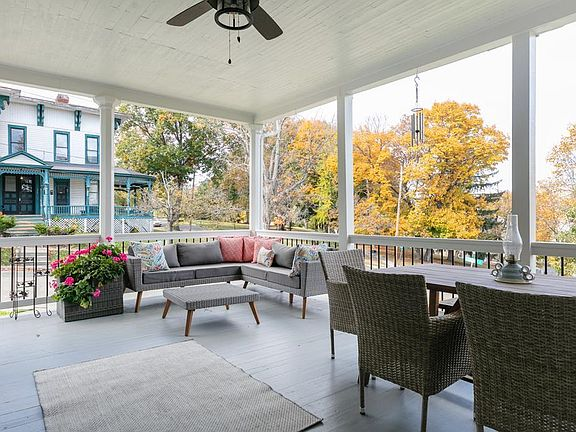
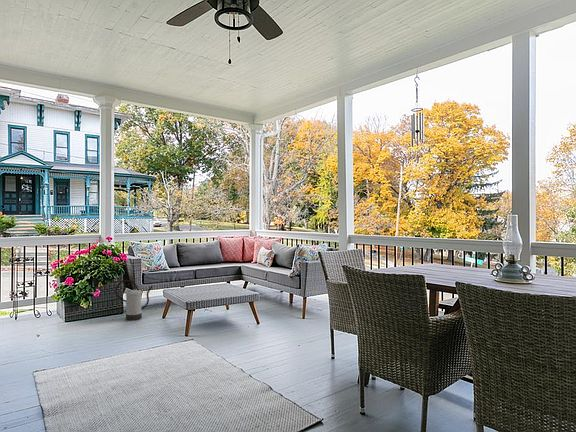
+ watering can (134, 298)
